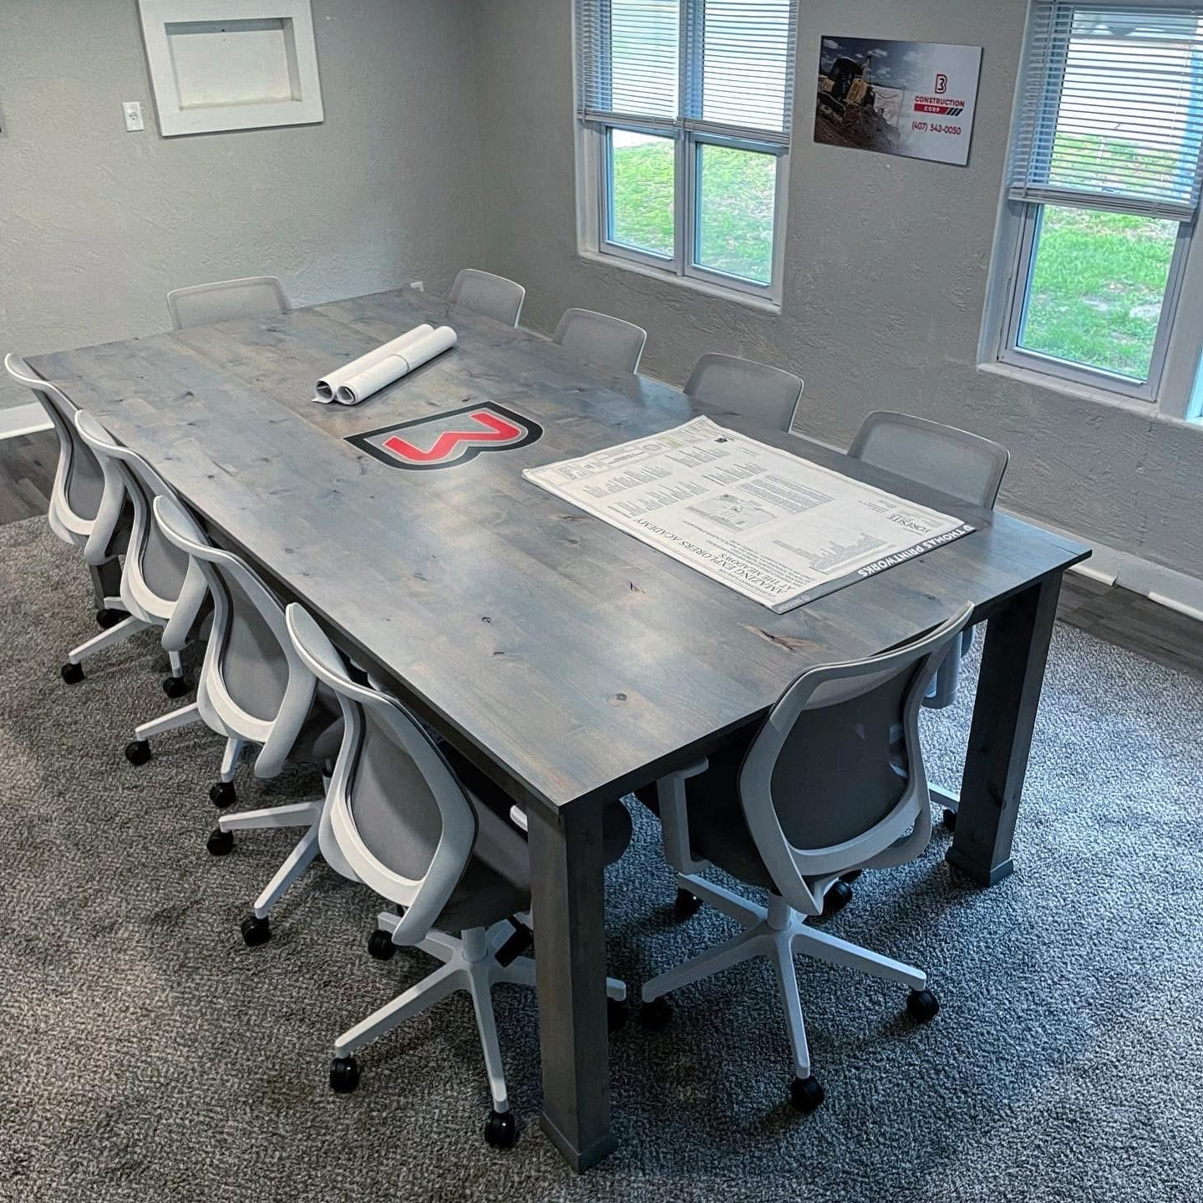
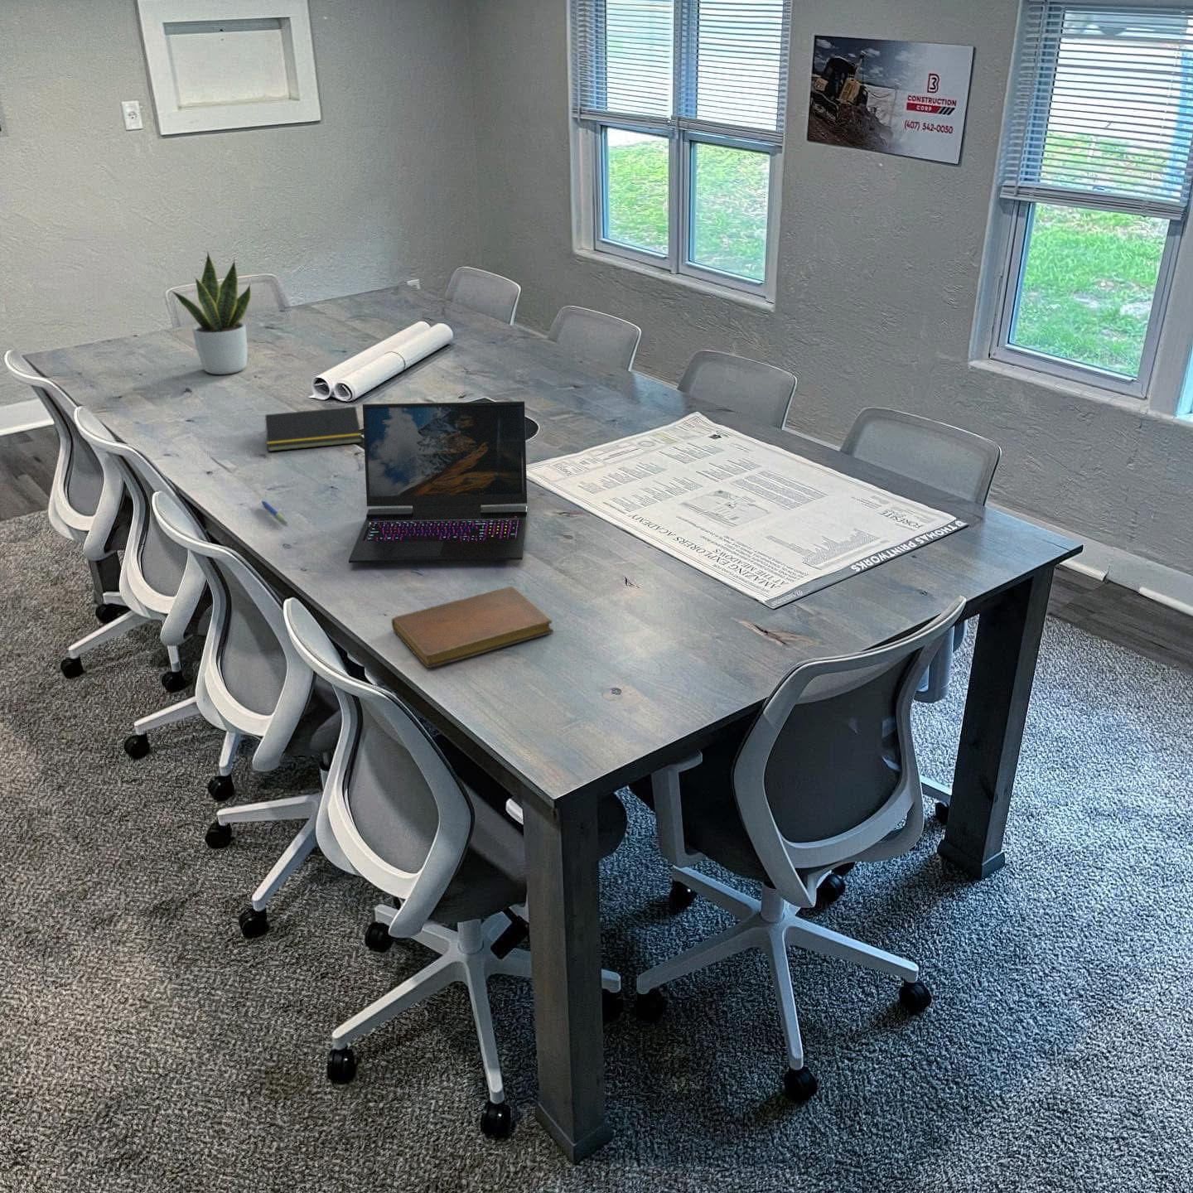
+ potted plant (214, 311)
+ pen (274, 512)
+ laptop (440, 482)
+ notepad (314, 428)
+ notebook (471, 624)
